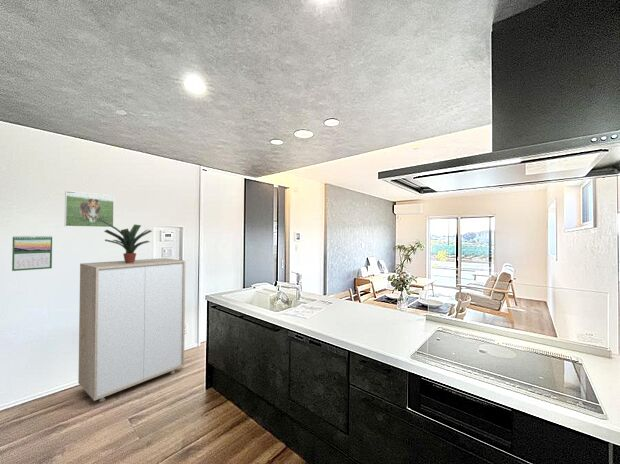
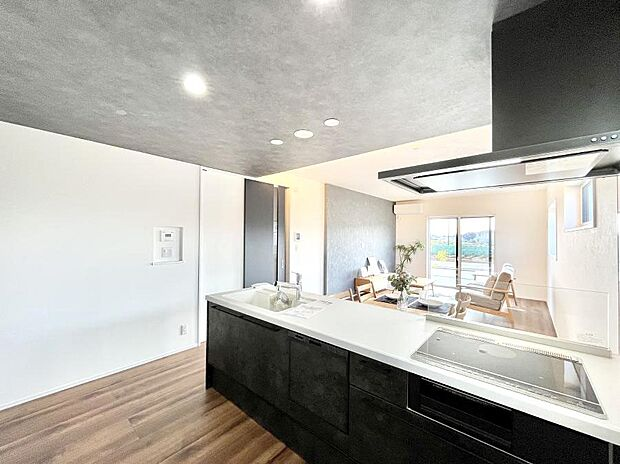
- calendar (32, 252)
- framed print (90, 210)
- potted plant (126, 240)
- storage cabinet (134, 320)
